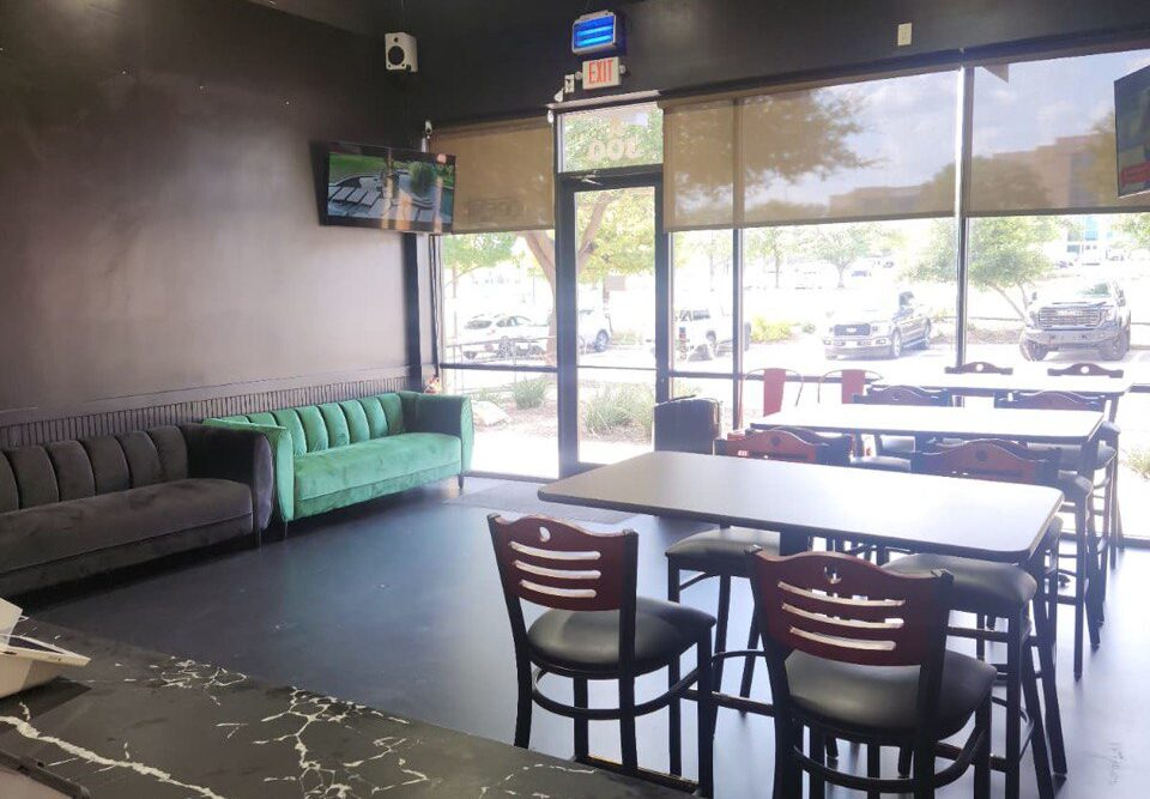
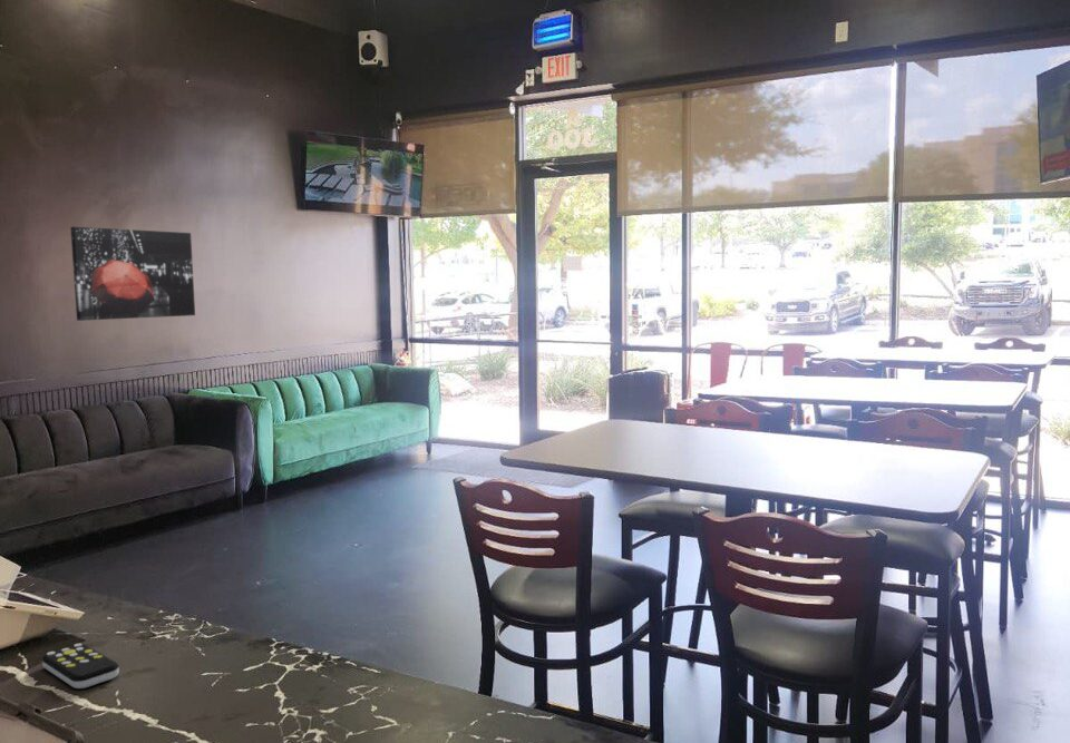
+ wall art (137, 274)
+ remote control (79, 664)
